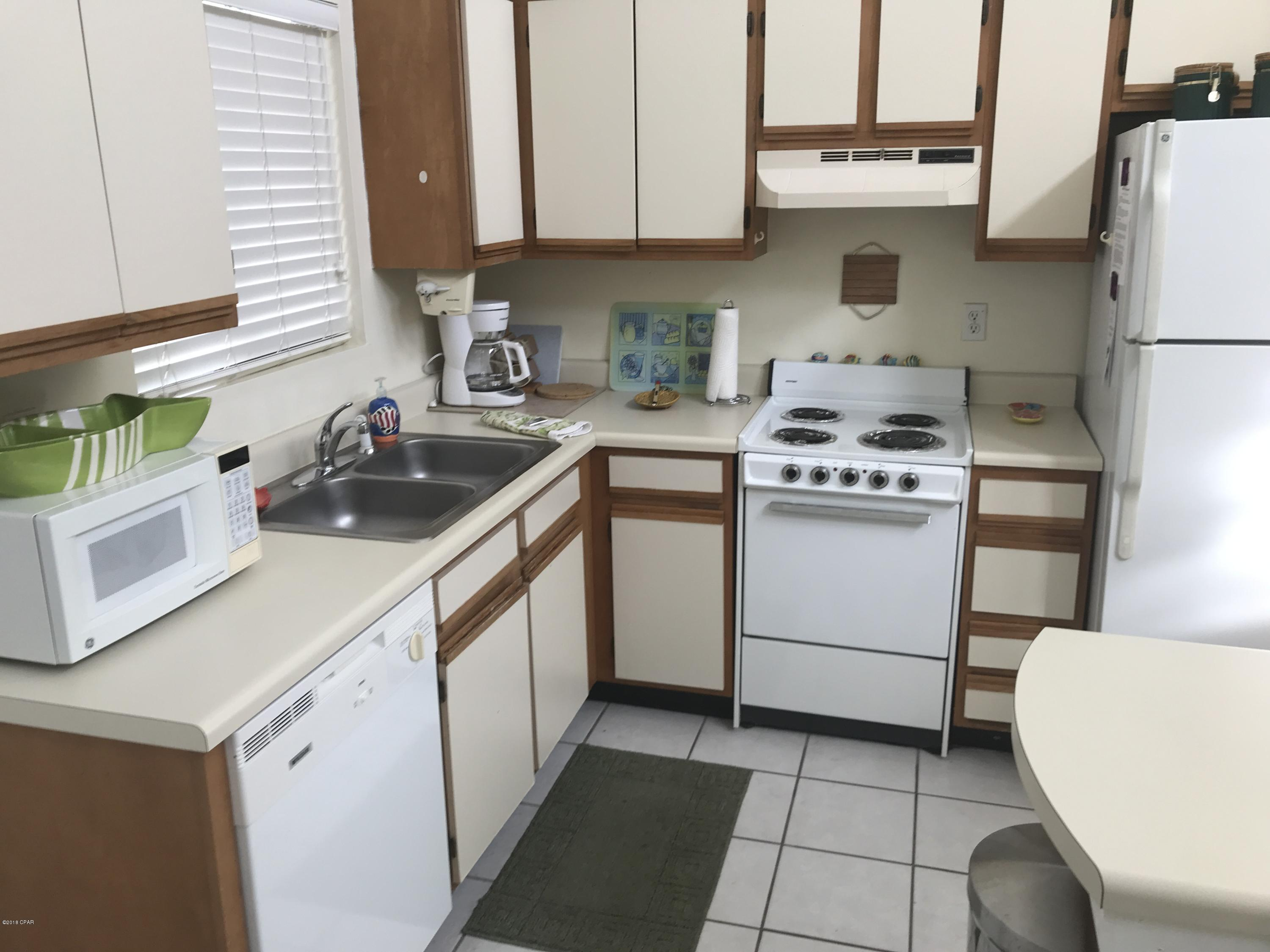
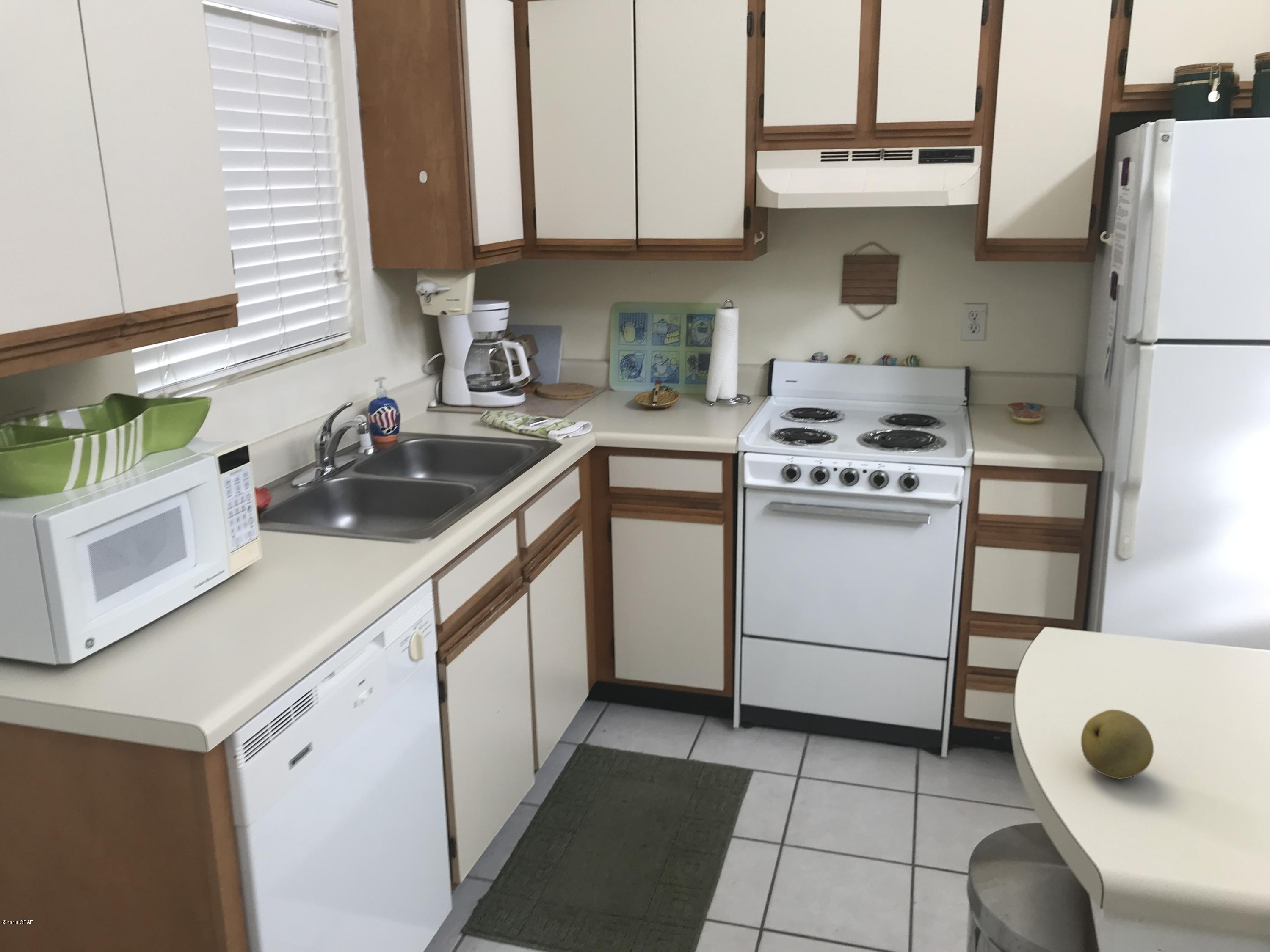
+ fruit (1116, 744)
